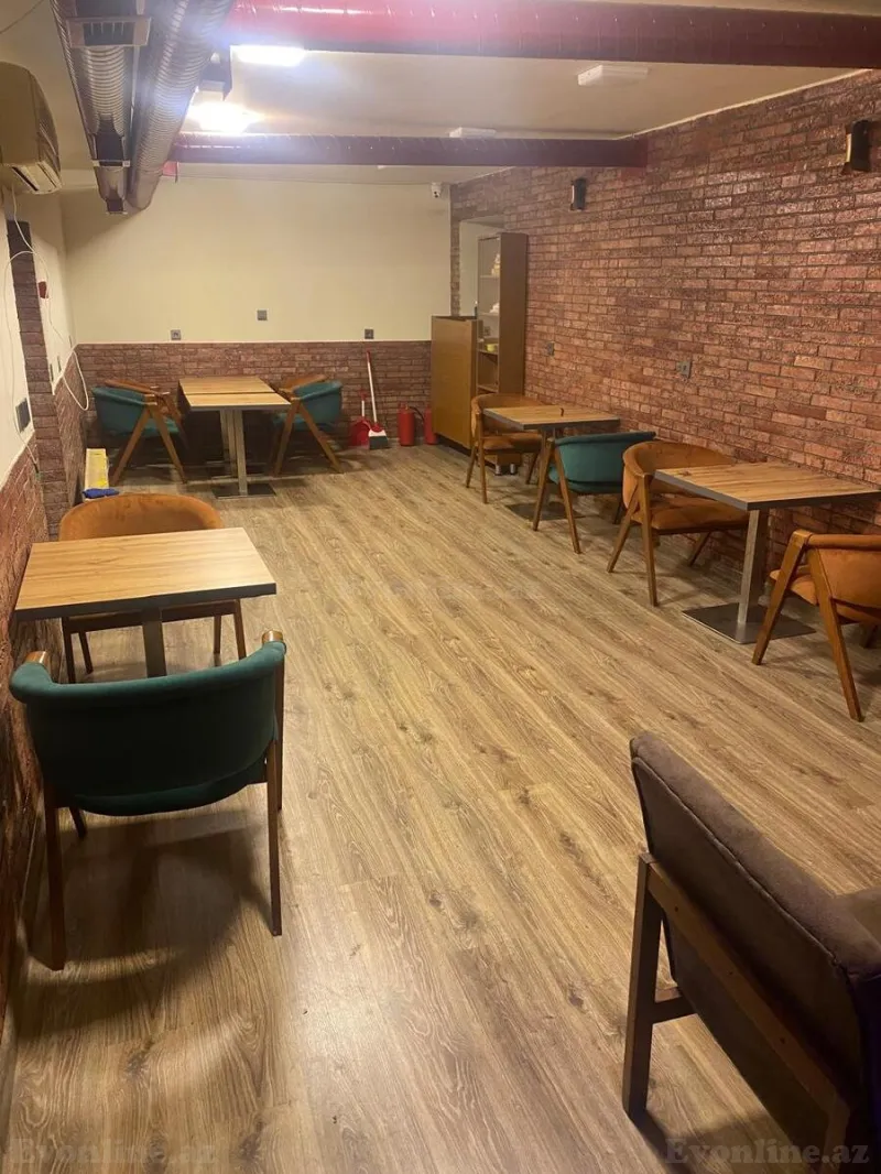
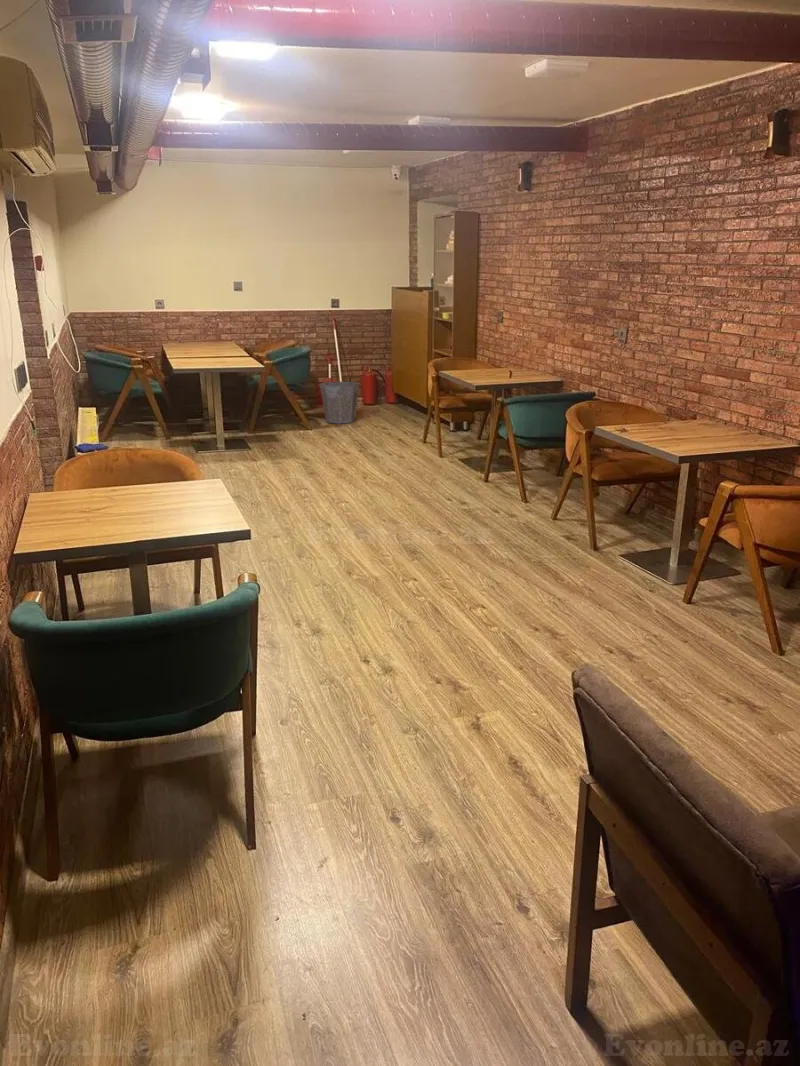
+ waste bin (339, 402)
